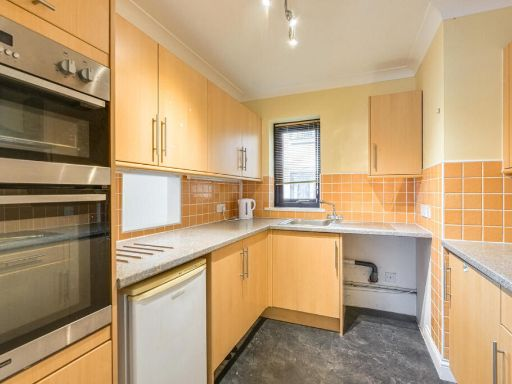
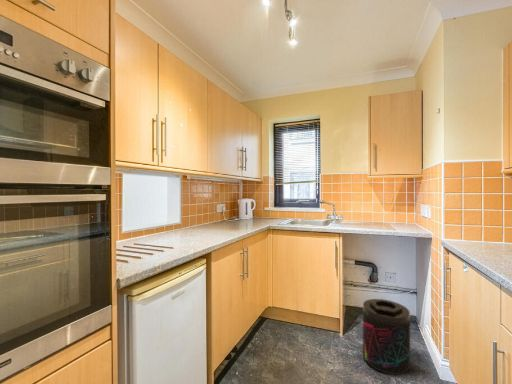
+ supplement container (385, 333)
